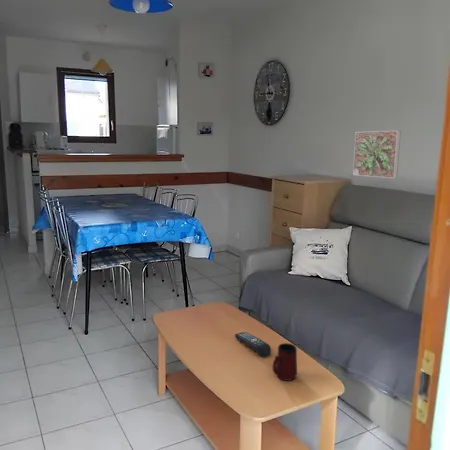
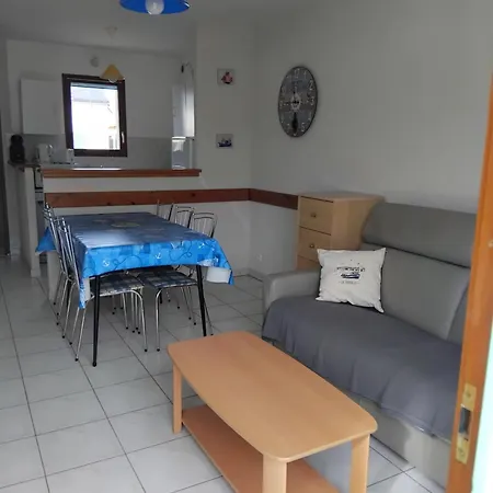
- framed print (375, 154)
- mug (284, 362)
- remote control (252, 342)
